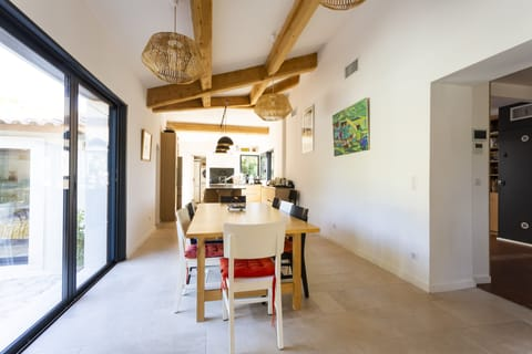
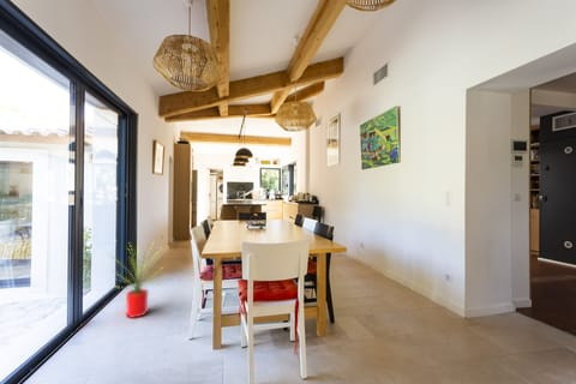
+ house plant (136, 277)
